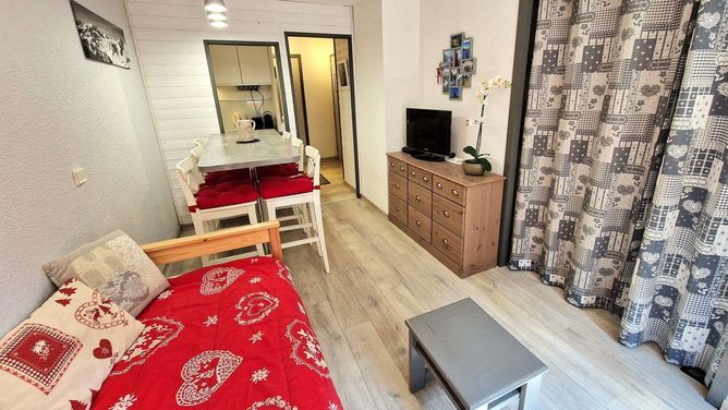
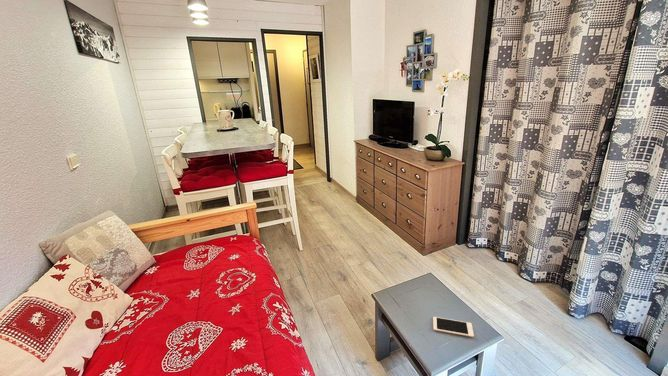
+ cell phone (452, 326)
